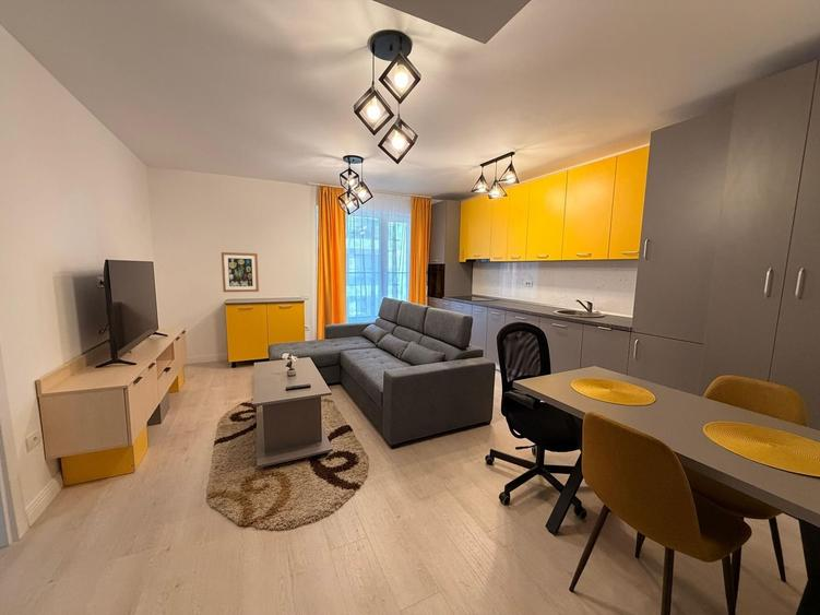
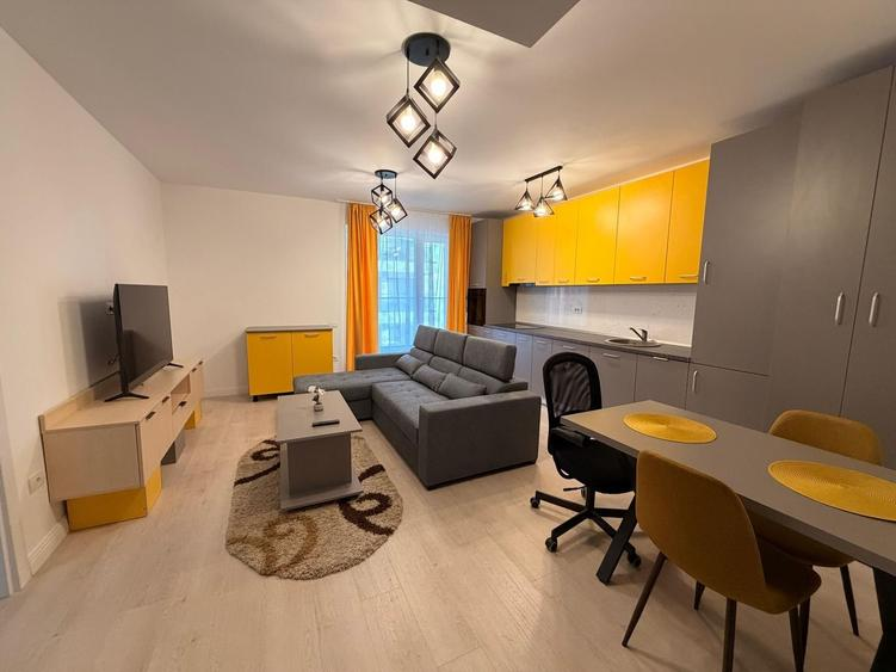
- wall art (240, 272)
